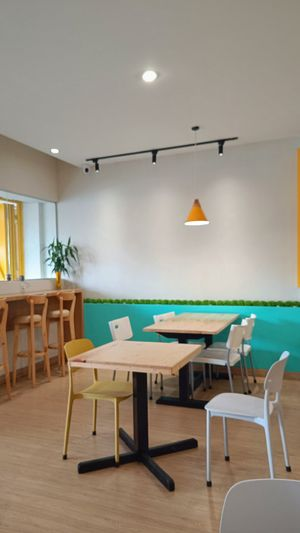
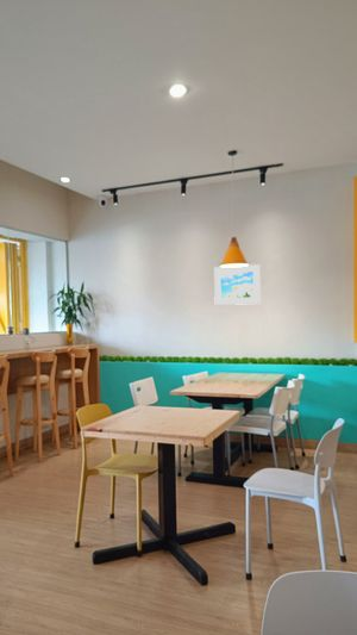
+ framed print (237, 285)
